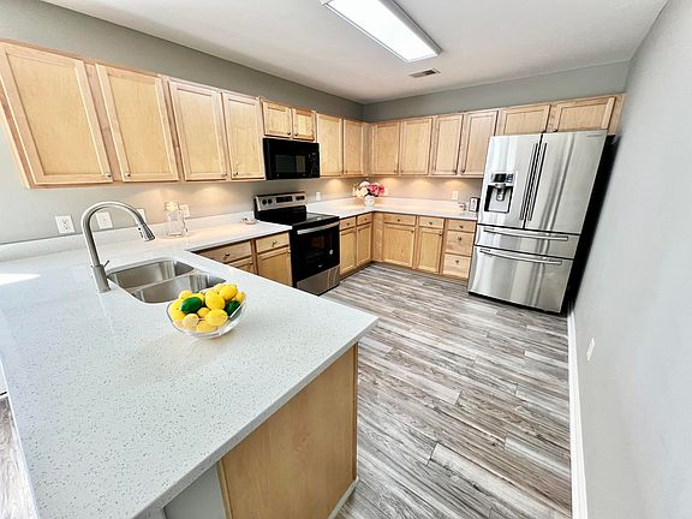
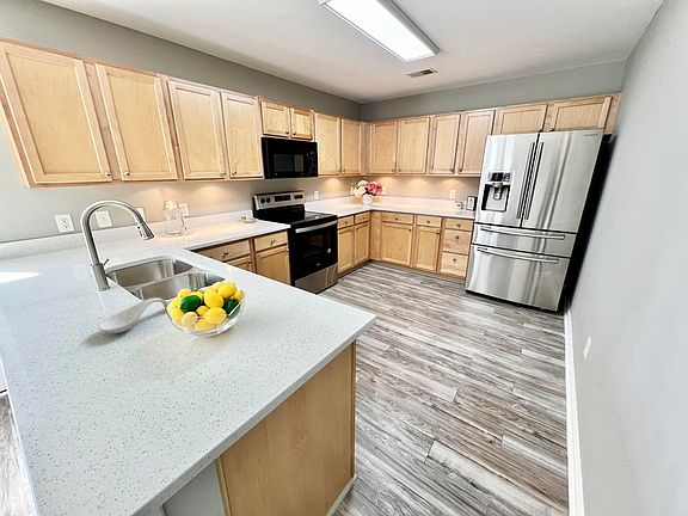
+ spoon rest (136, 313)
